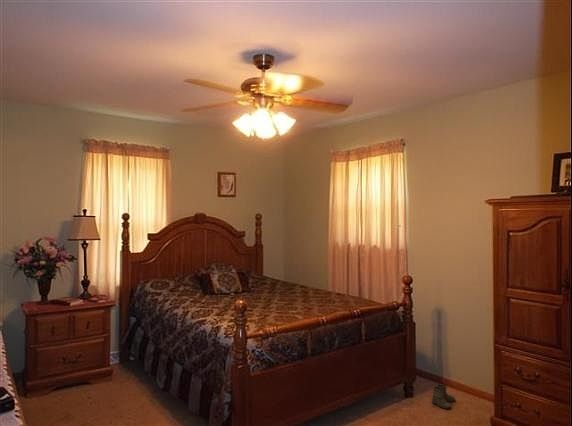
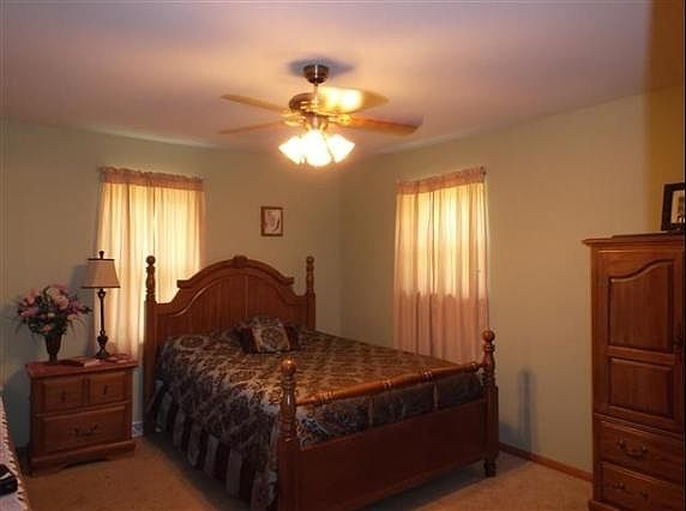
- boots (443, 395)
